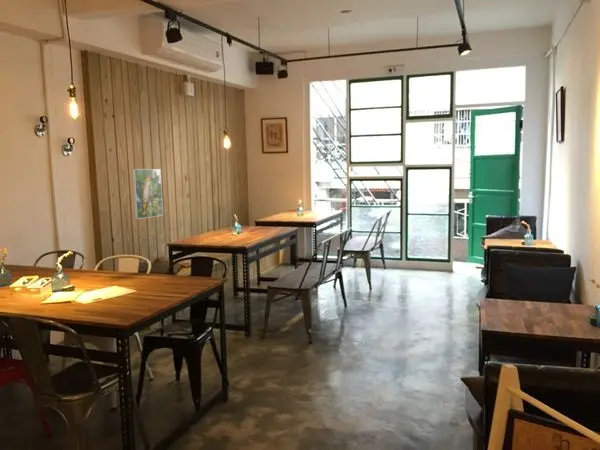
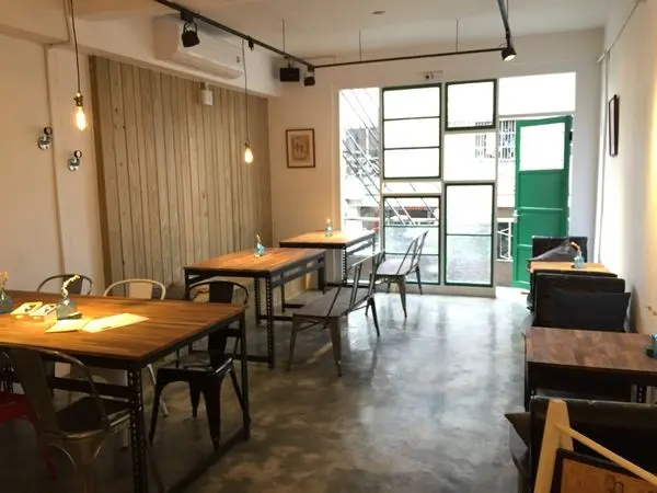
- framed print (148, 193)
